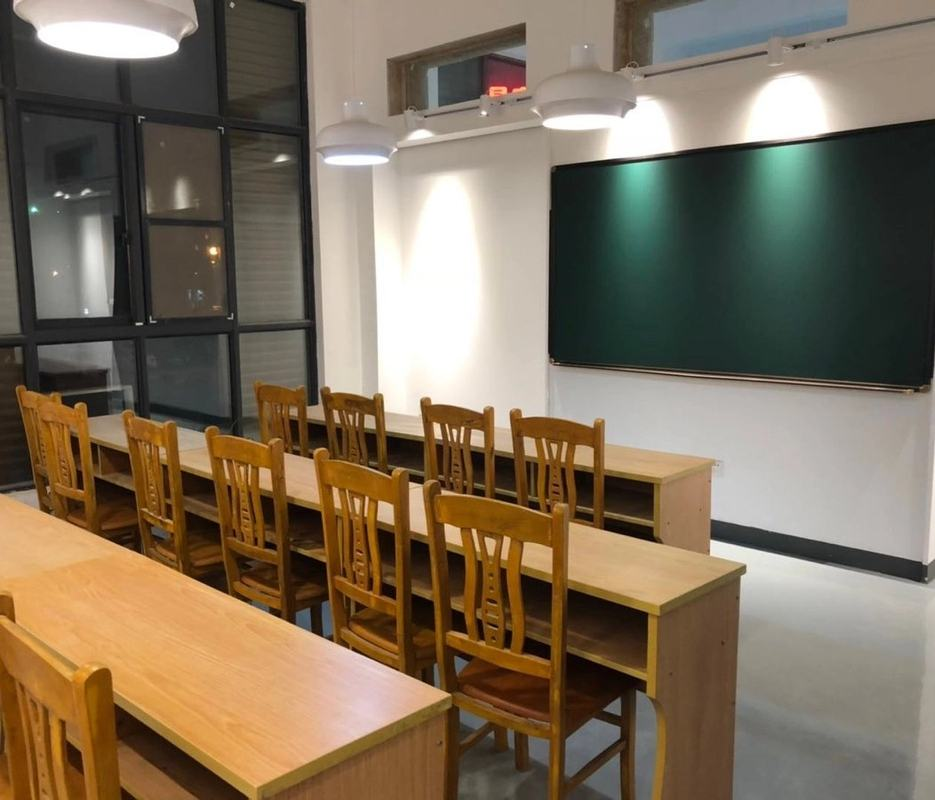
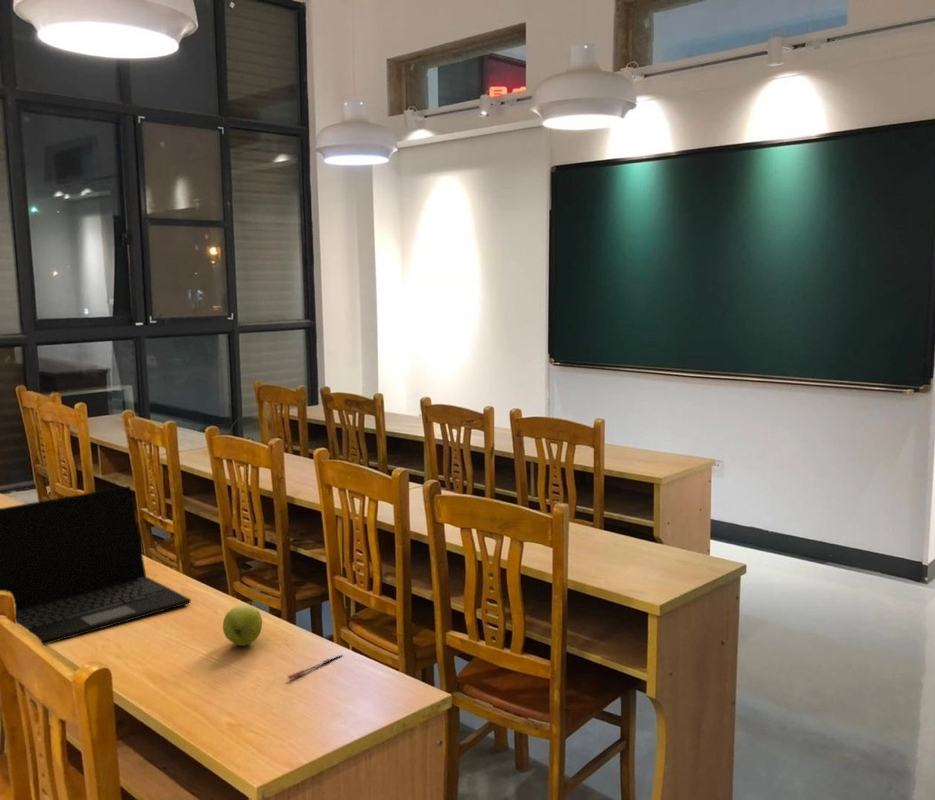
+ pen (316, 665)
+ apple (242, 625)
+ laptop (85, 558)
